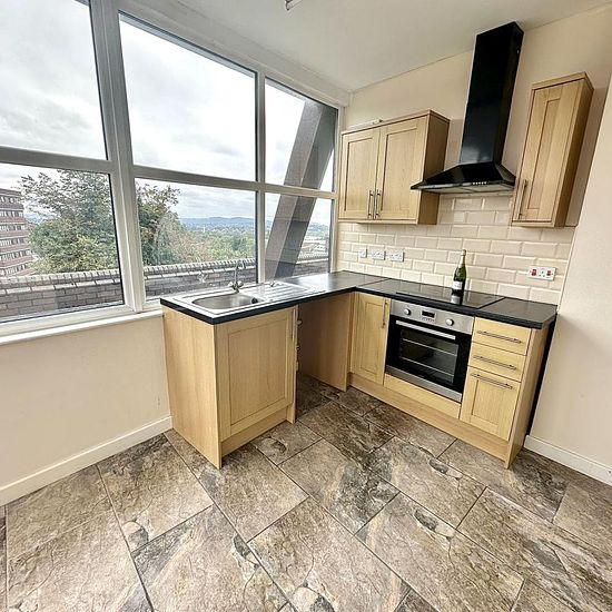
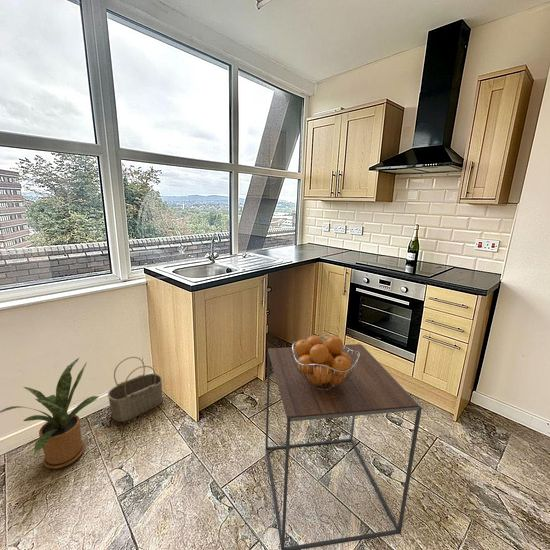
+ fruit basket (324, 361)
+ wicker basket (136, 385)
+ house plant (54, 414)
+ side table (327, 441)
